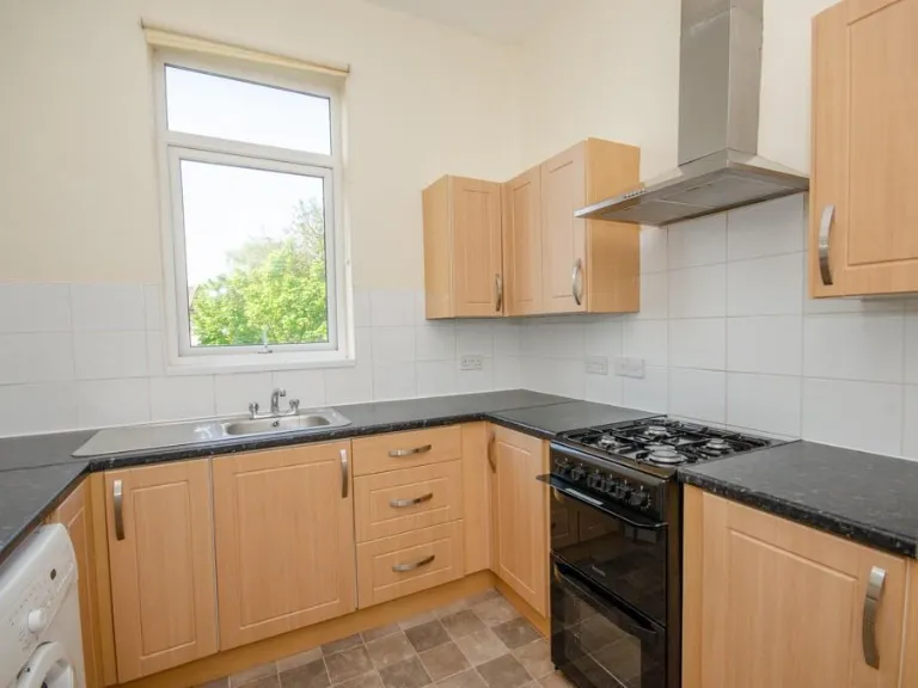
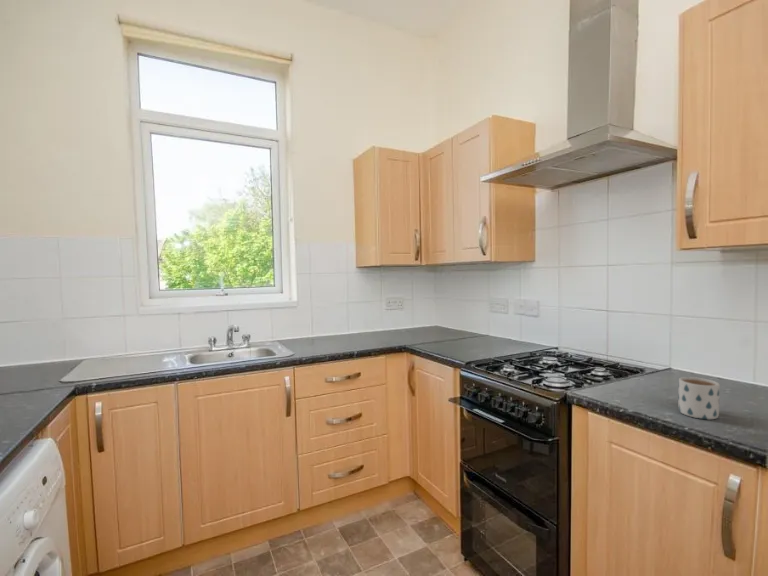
+ mug (696, 395)
